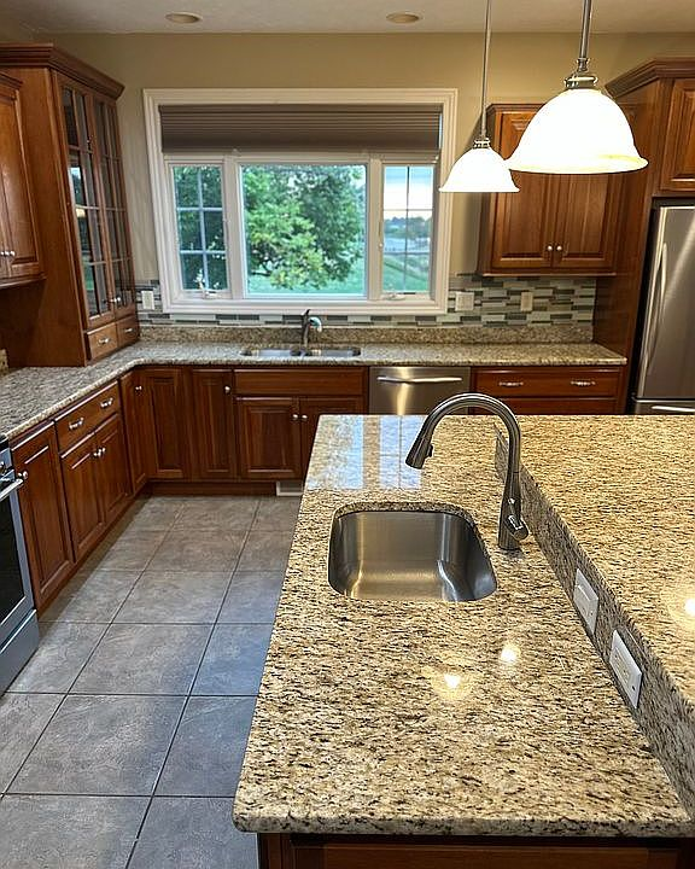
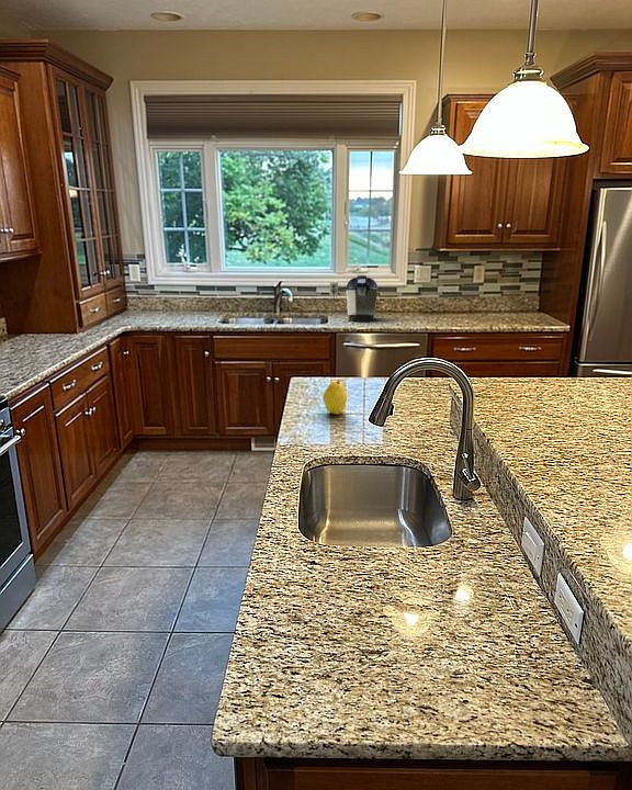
+ fruit (335, 396)
+ coffee maker (352, 297)
